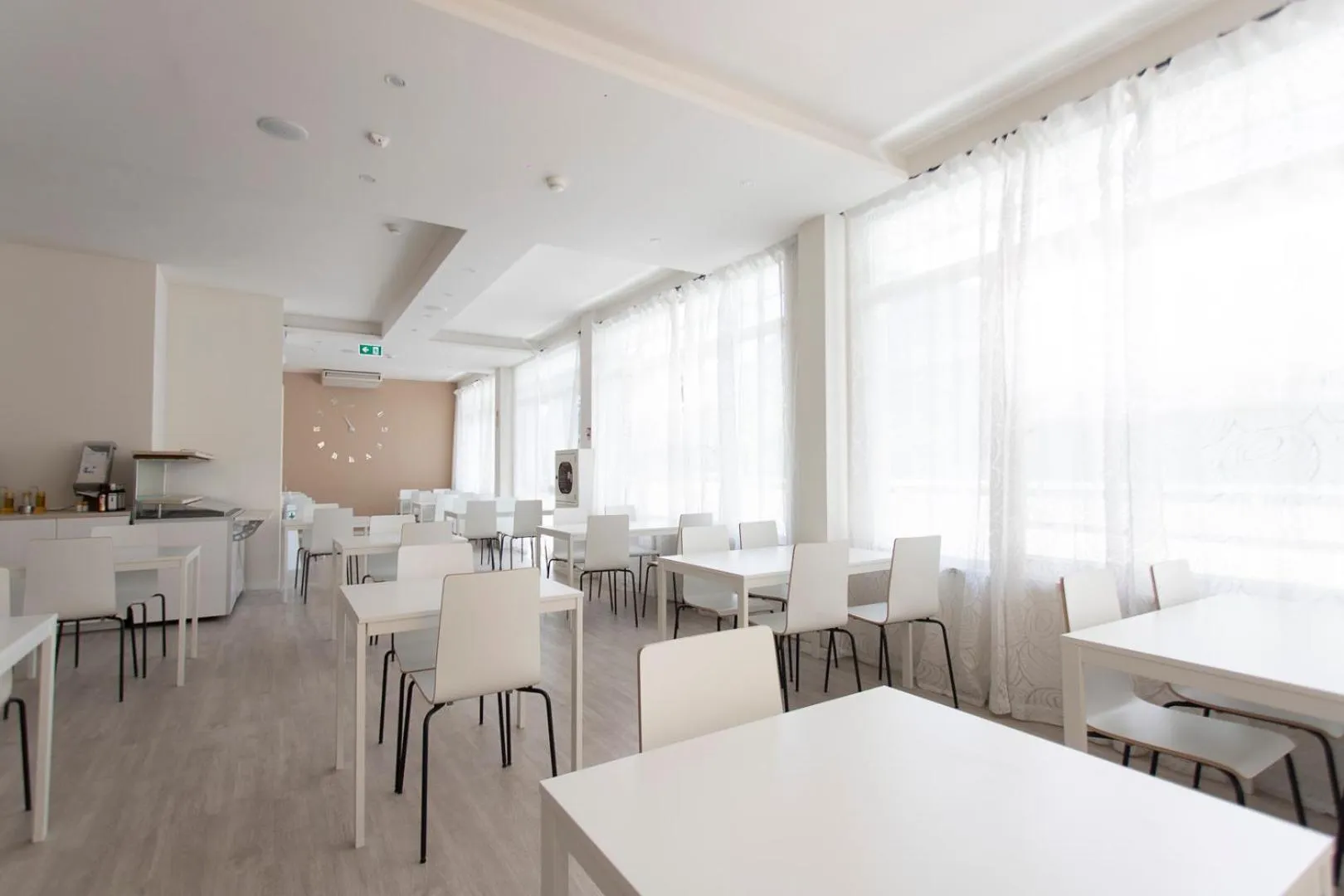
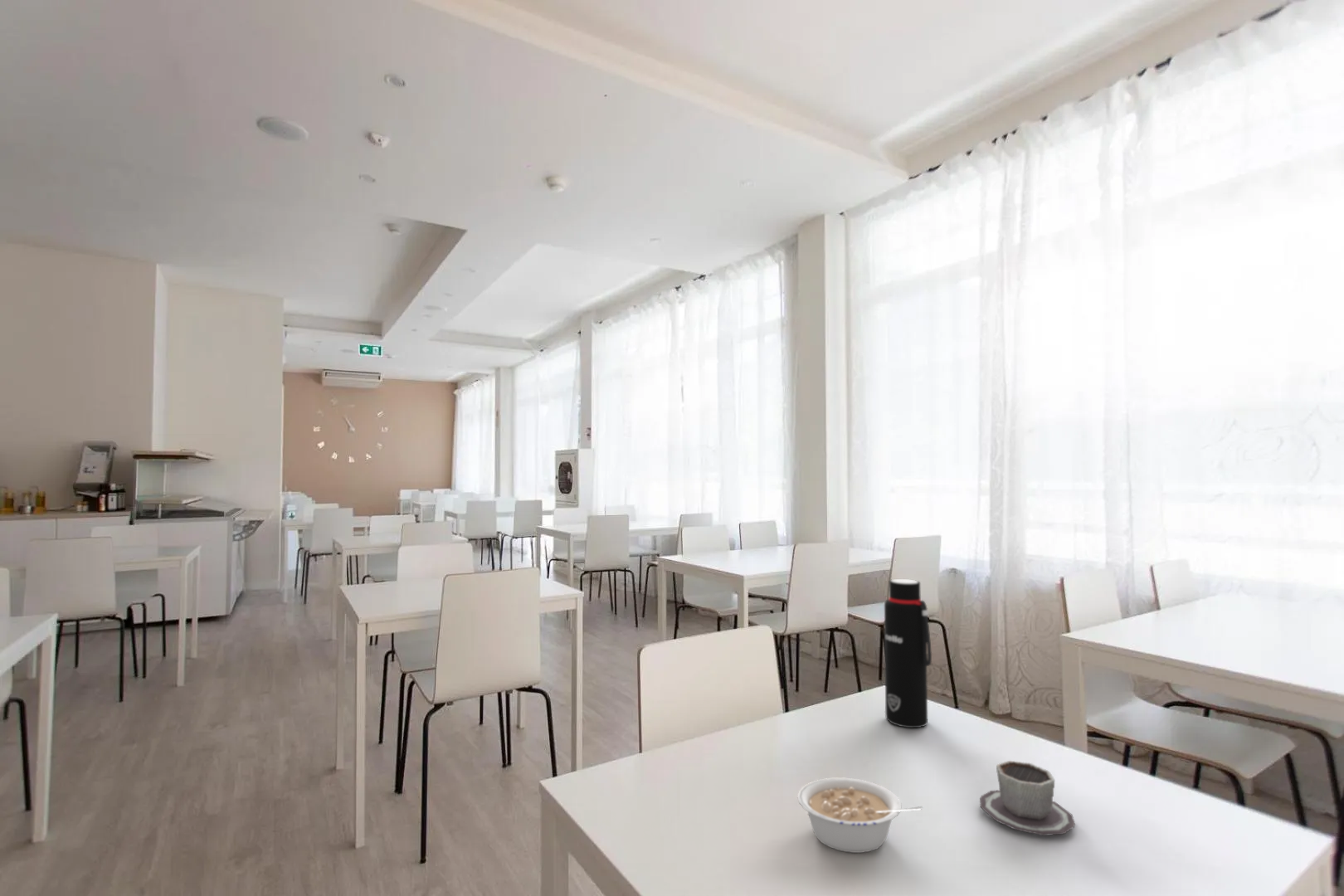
+ cup (1025, 794)
+ water bottle (908, 651)
+ legume (853, 813)
